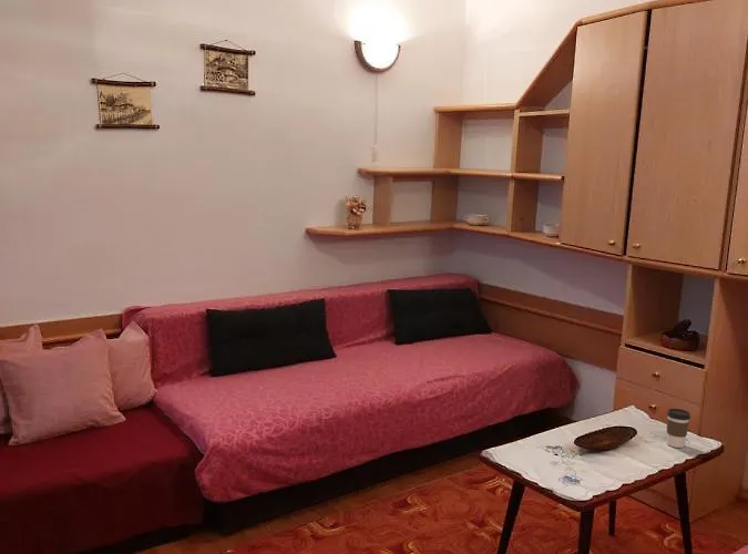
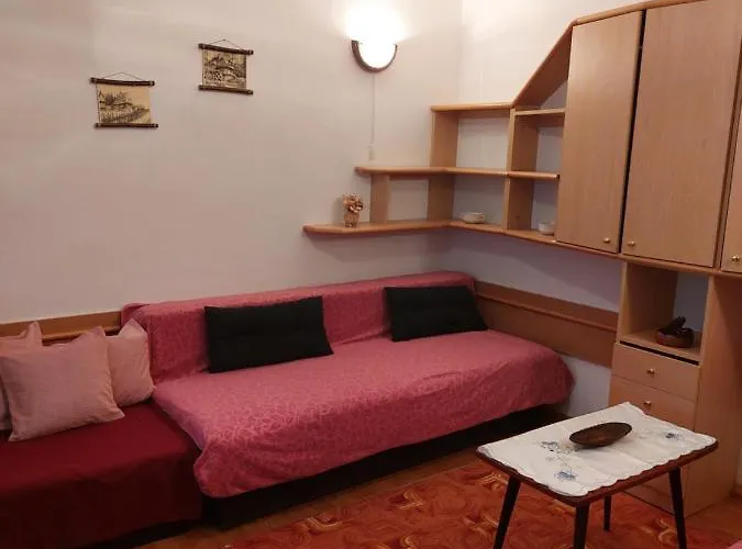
- coffee cup (677, 428)
